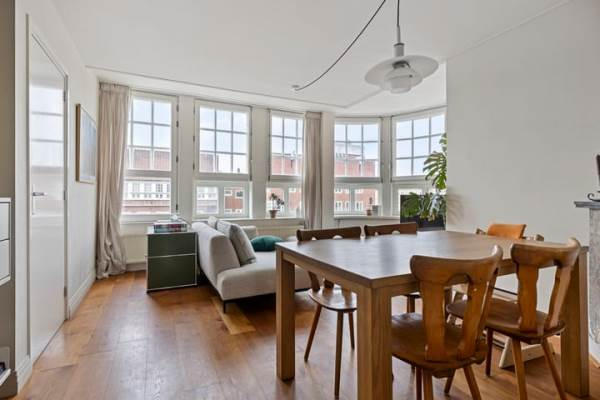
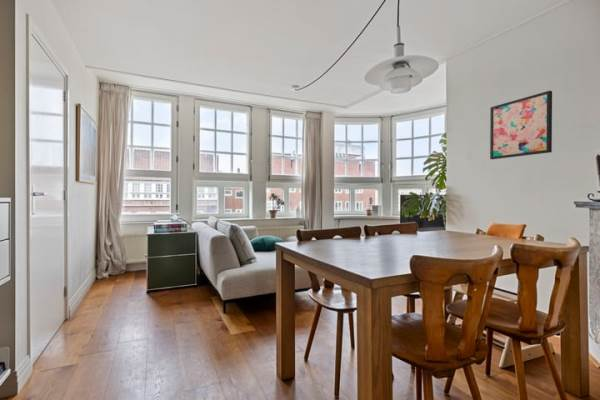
+ wall art (518, 127)
